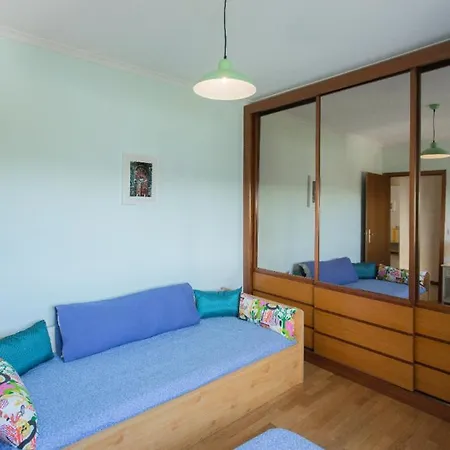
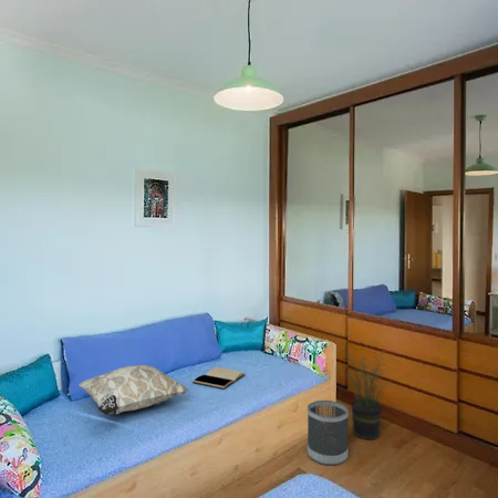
+ wastebasket (326, 430)
+ decorative pillow (132, 387)
+ book (219, 376)
+ potted plant (364, 391)
